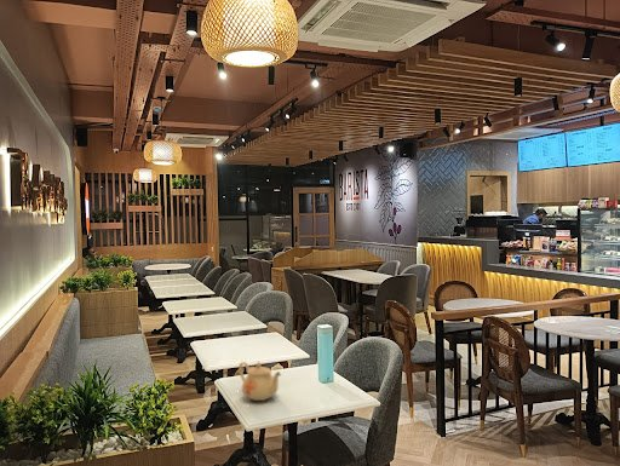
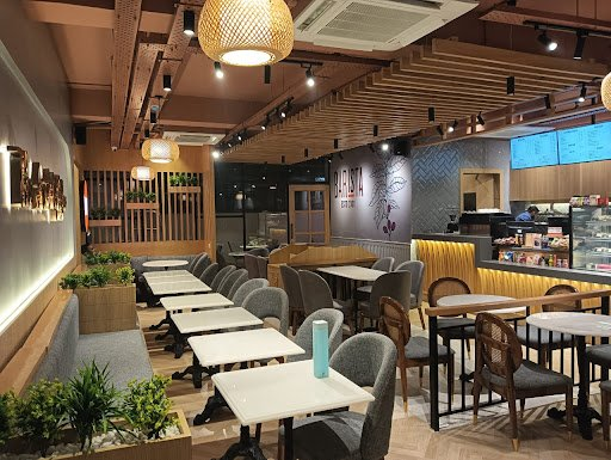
- teapot (259, 379)
